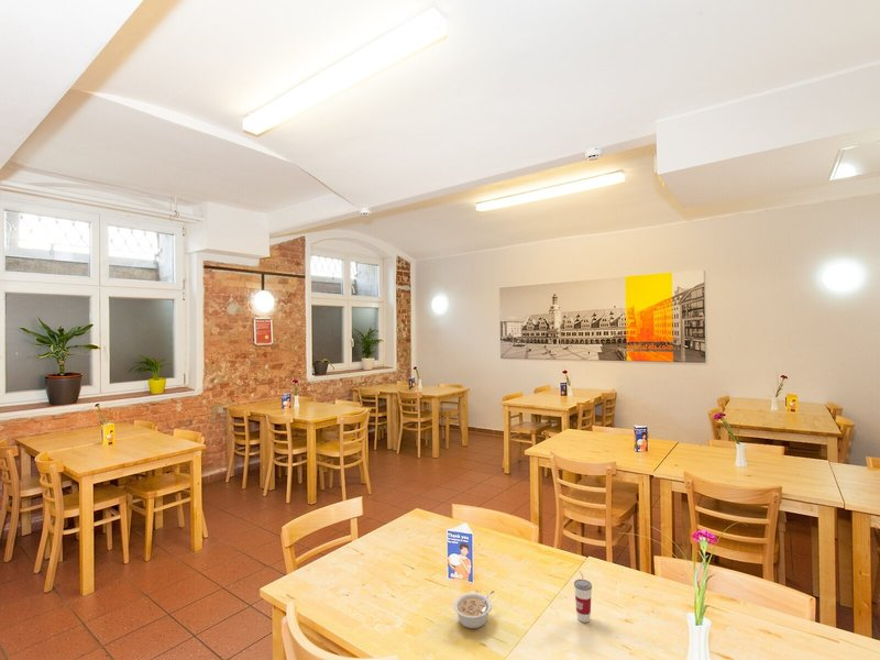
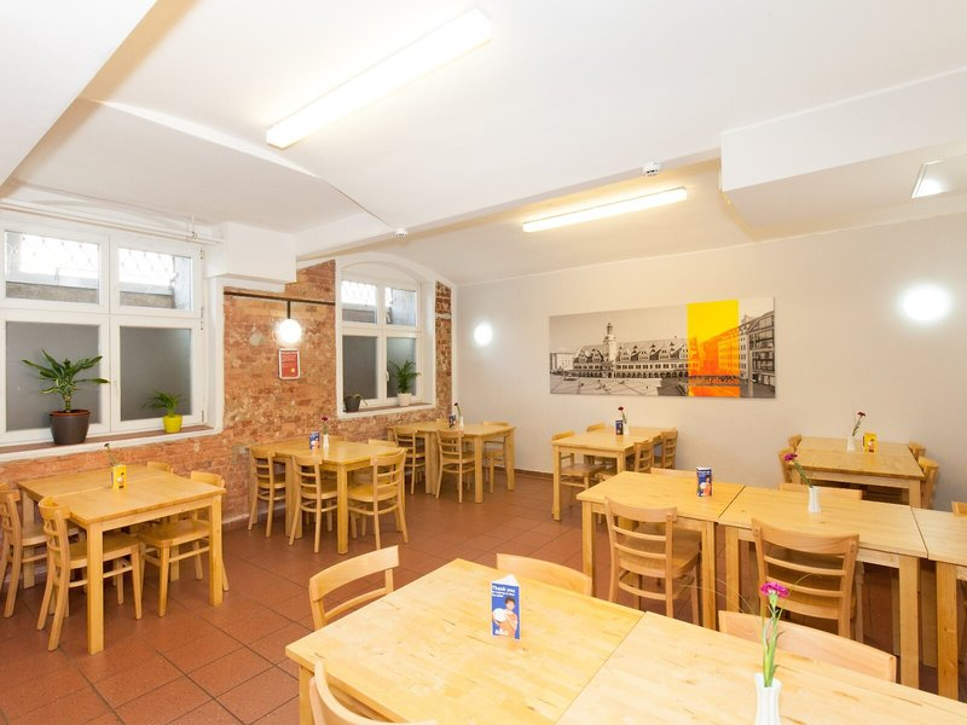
- legume (473, 609)
- cup (583, 594)
